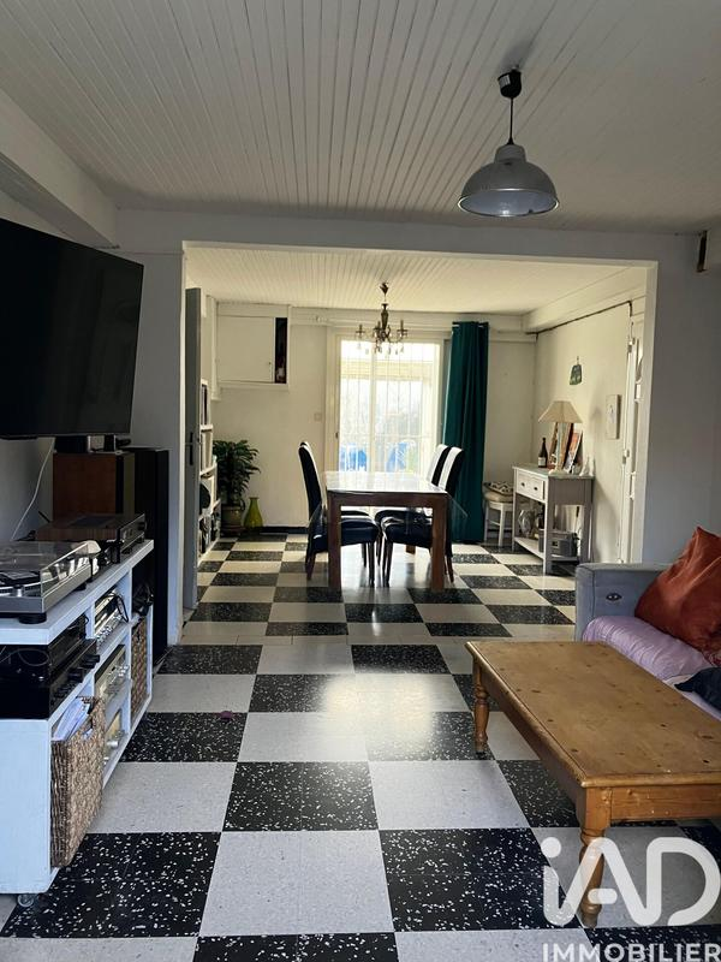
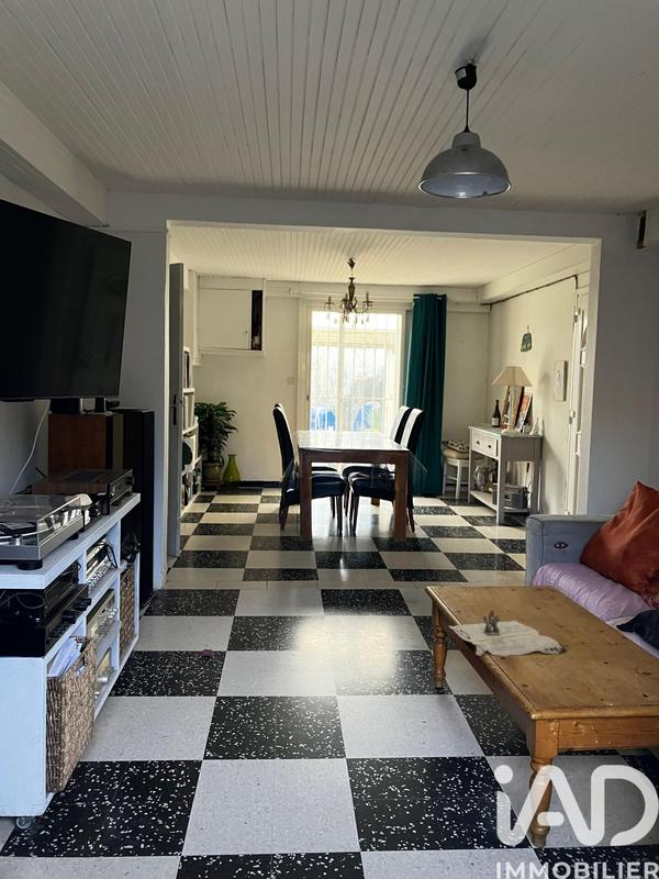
+ magazine (503, 624)
